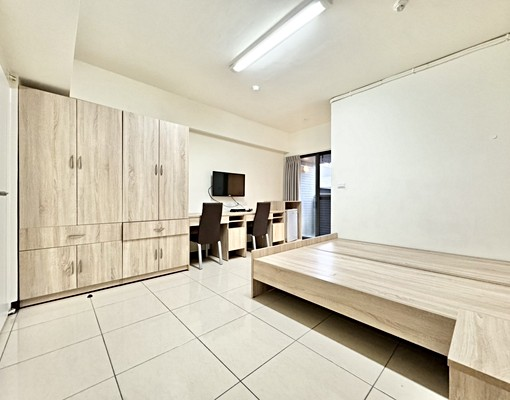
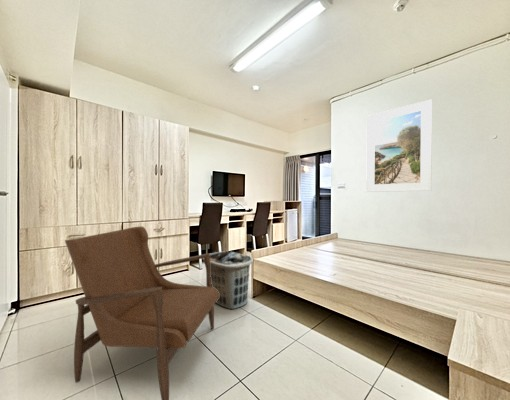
+ armchair (151, 293)
+ clothes hamper (227, 274)
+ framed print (396, 150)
